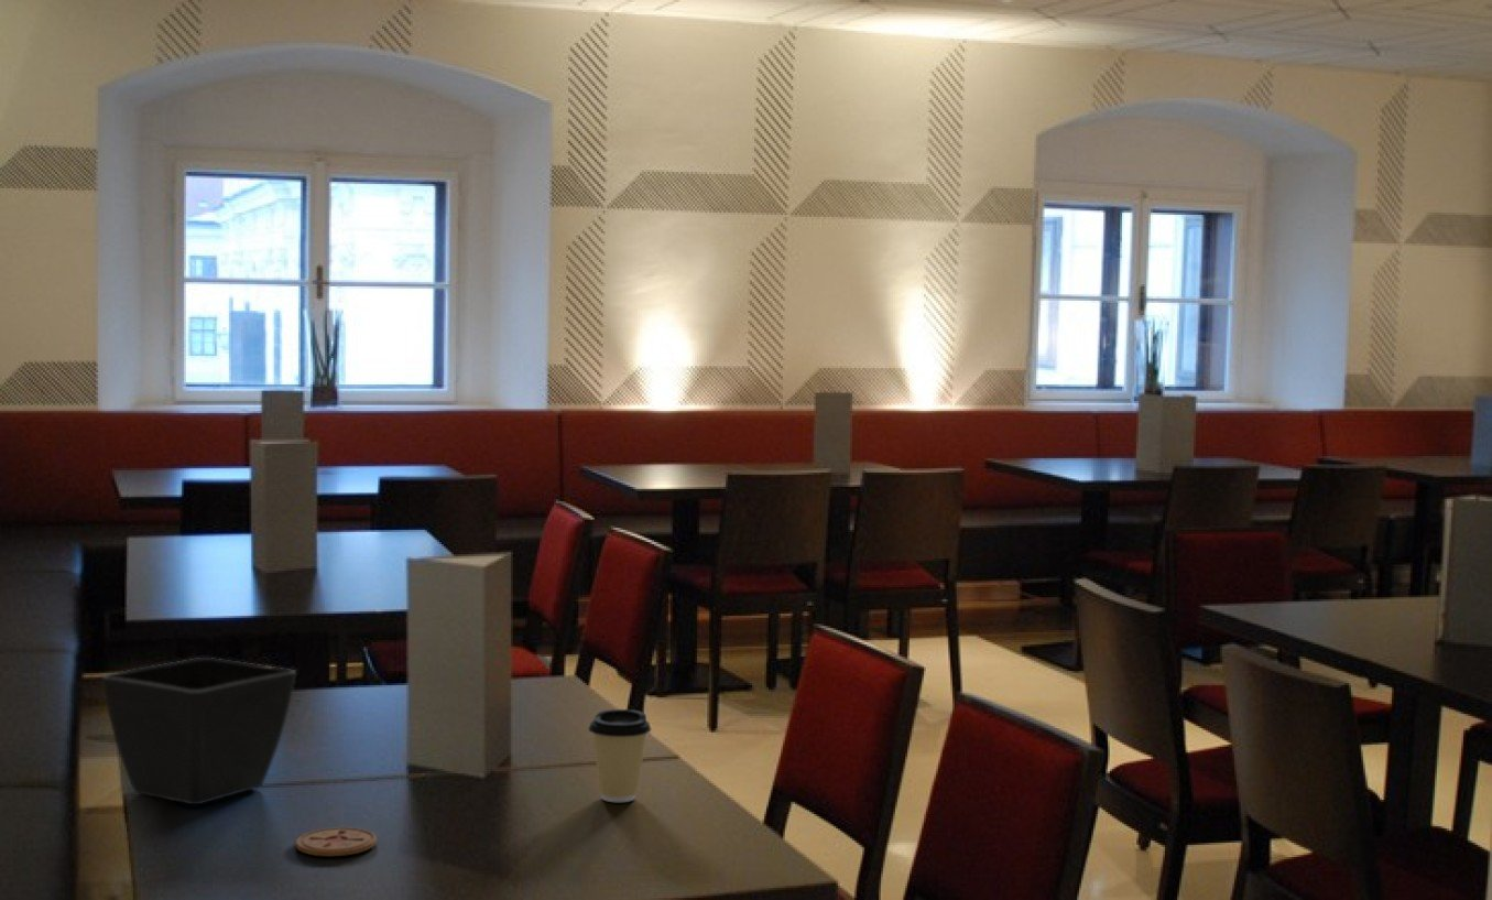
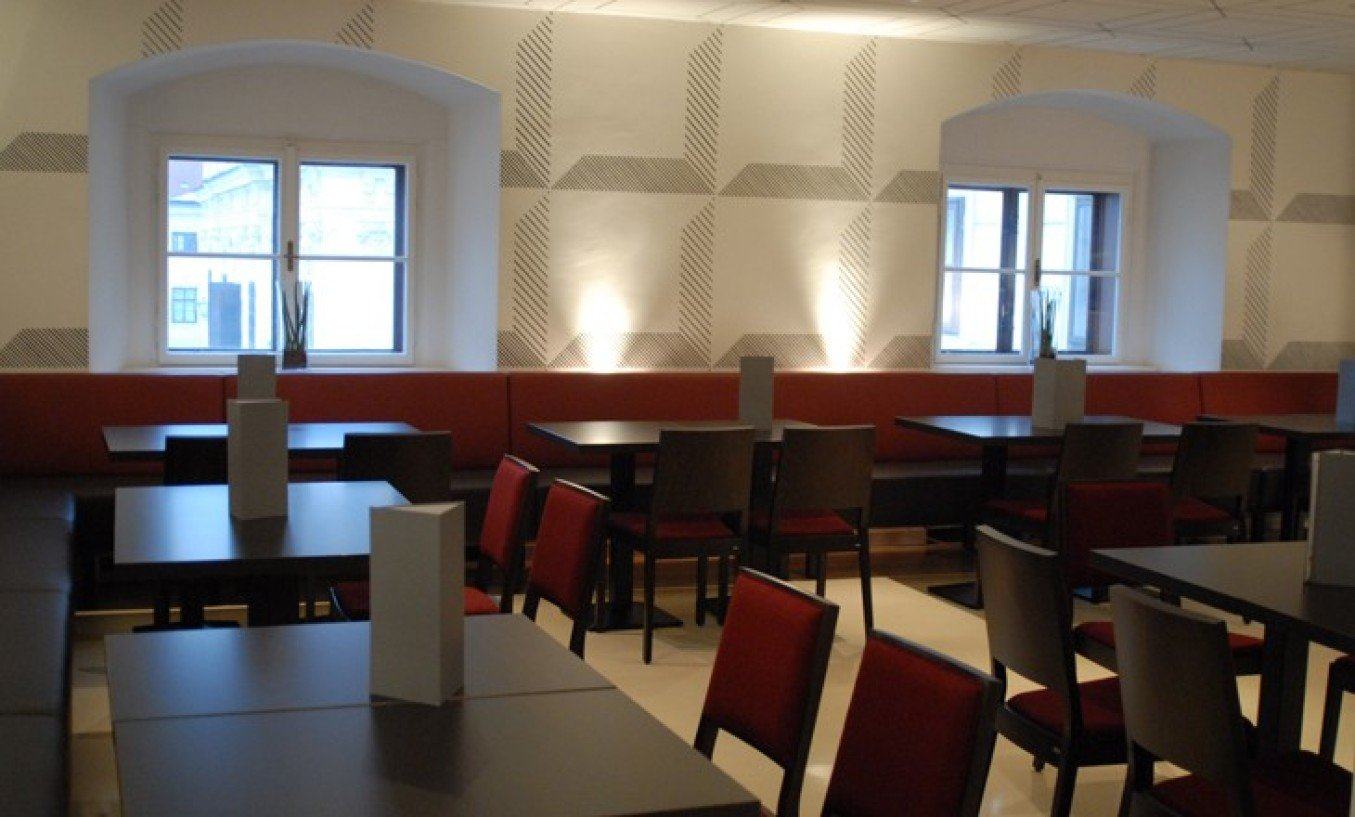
- coaster (336, 842)
- flower pot (199, 730)
- coffee cup (619, 756)
